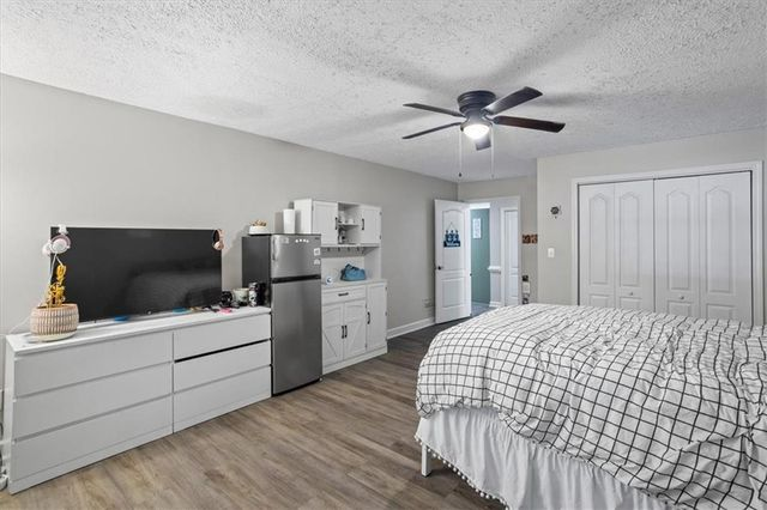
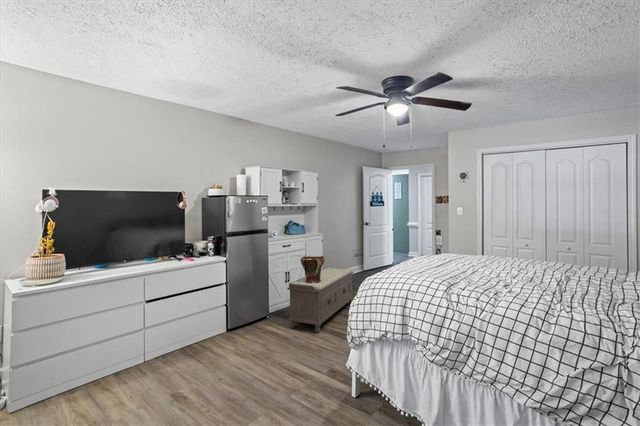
+ decorative urn (312, 266)
+ bench (324, 294)
